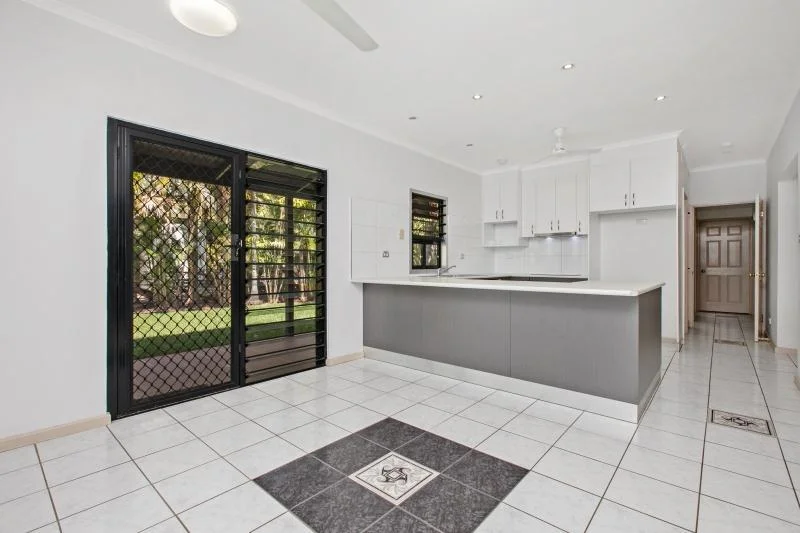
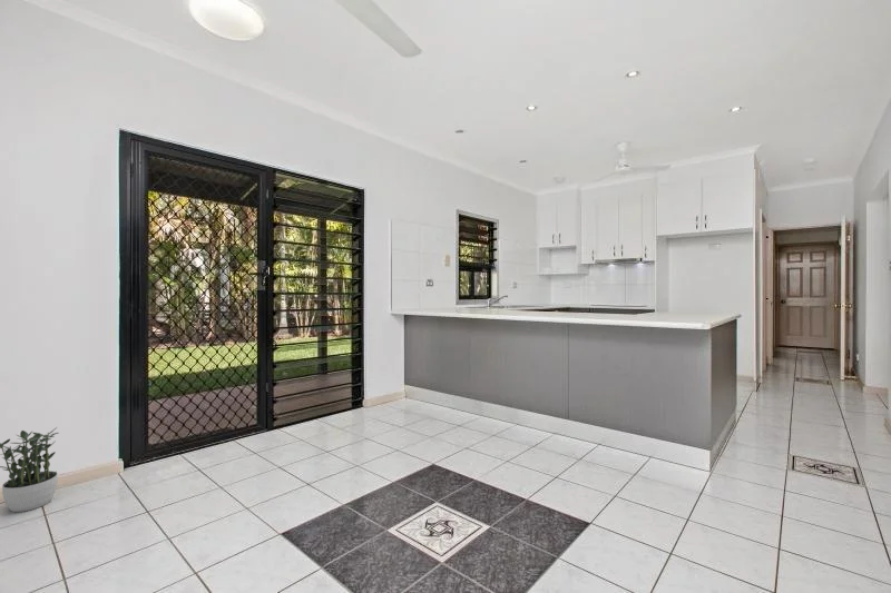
+ potted plant (27, 466)
